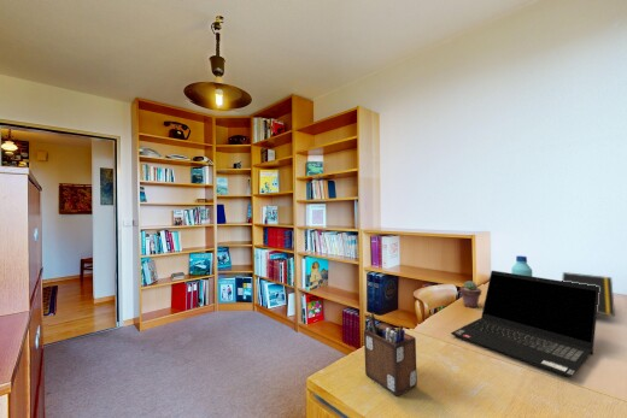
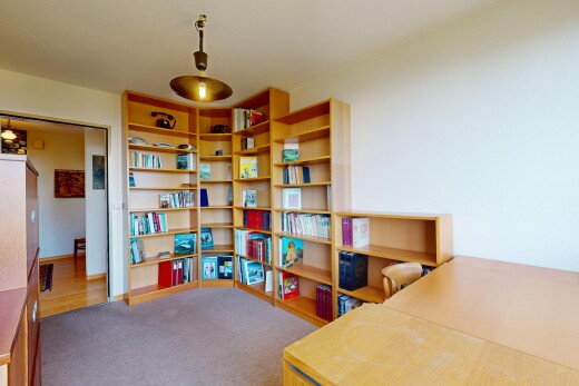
- water bottle (523, 275)
- laptop computer (521, 312)
- desk organizer (388, 347)
- potted succulent (470, 293)
- notepad (587, 284)
